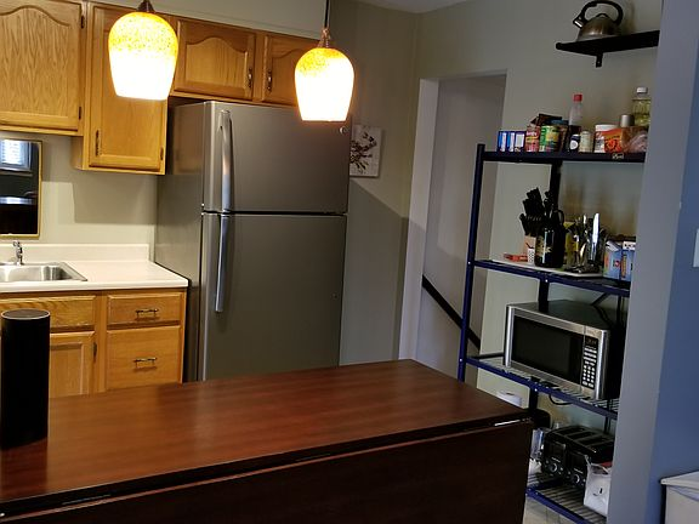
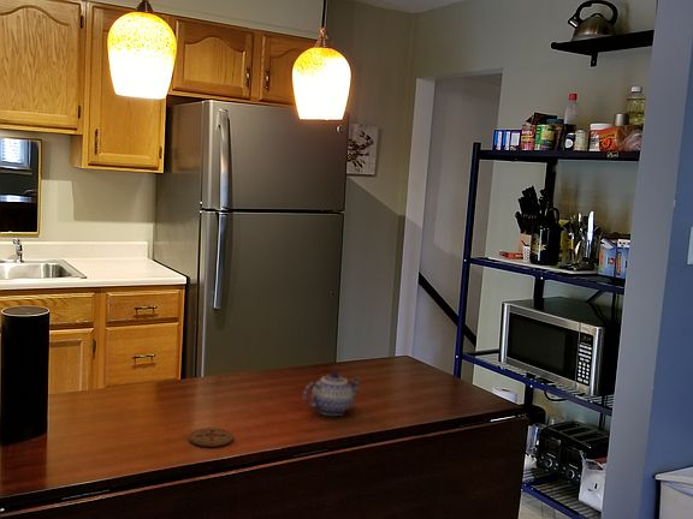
+ teapot (332, 392)
+ coaster (211, 436)
